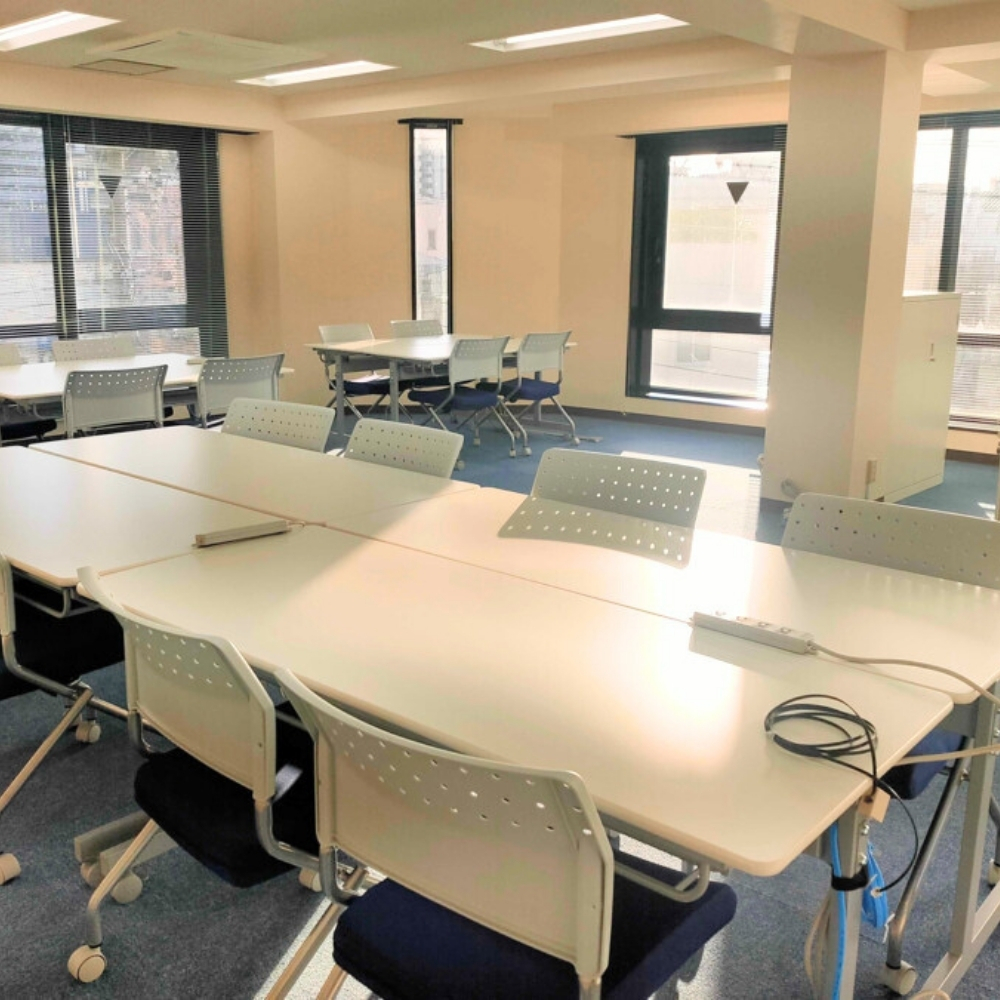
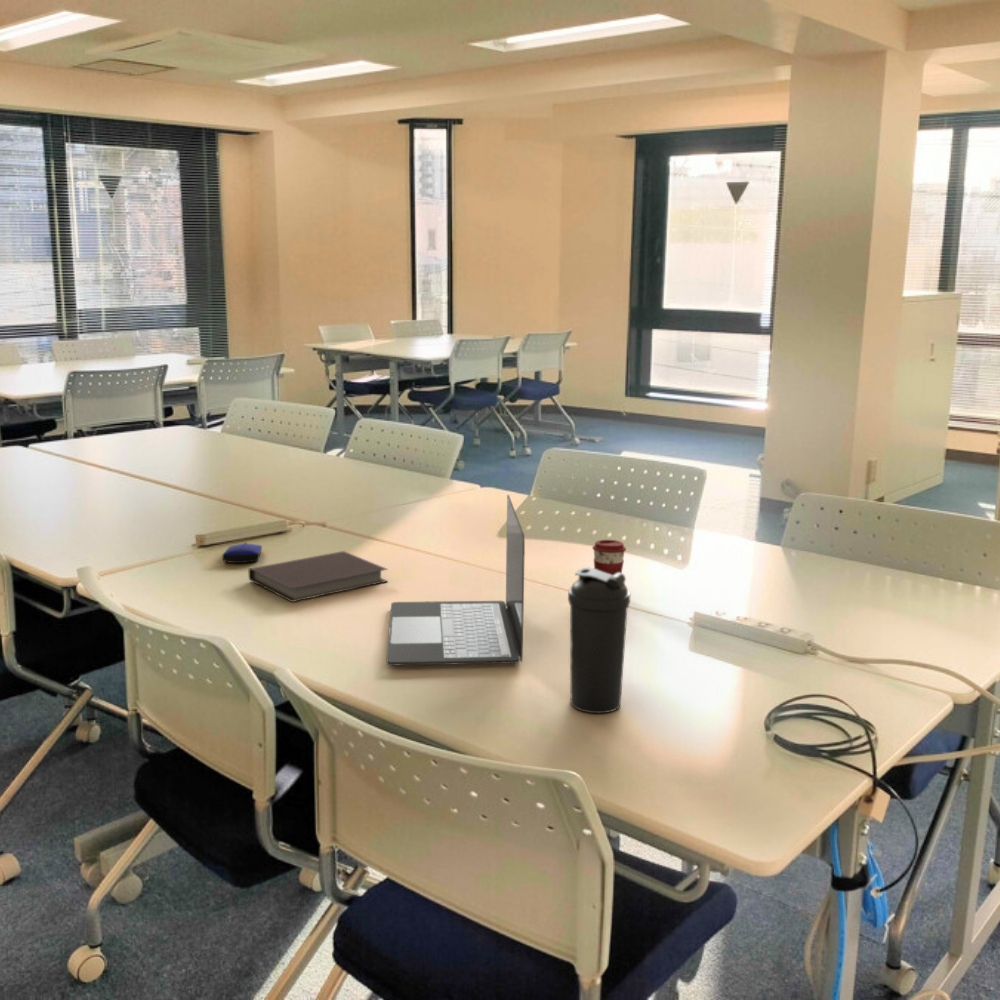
+ coffee cup (608, 568)
+ water bottle (597, 638)
+ notebook (318, 574)
+ laptop (452, 601)
+ computer mouse (243, 550)
